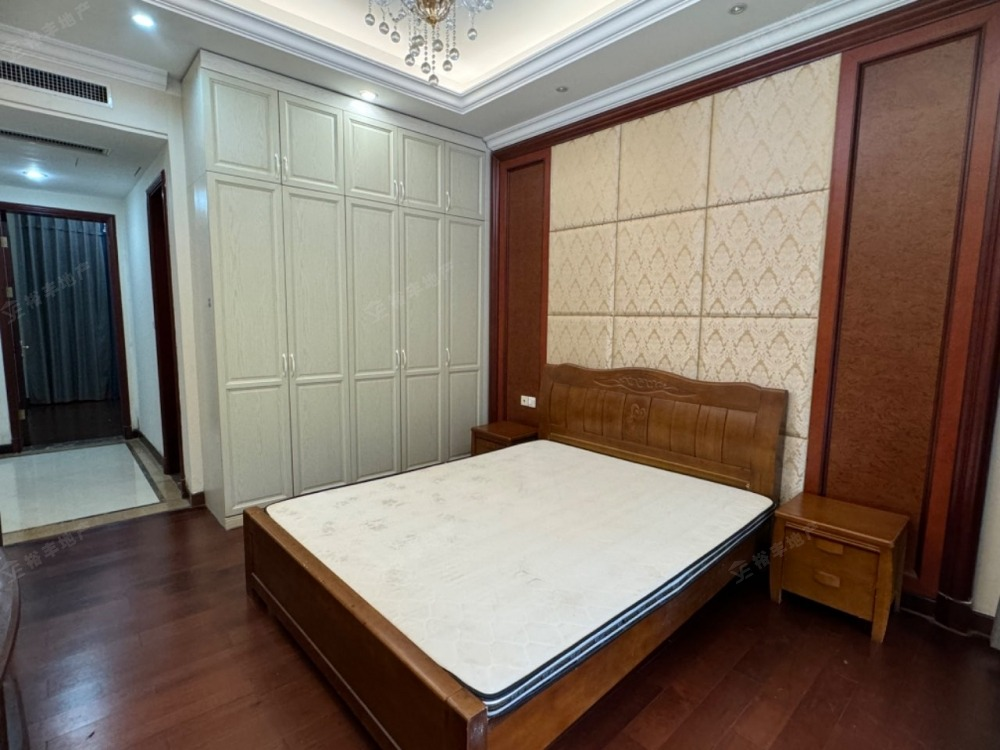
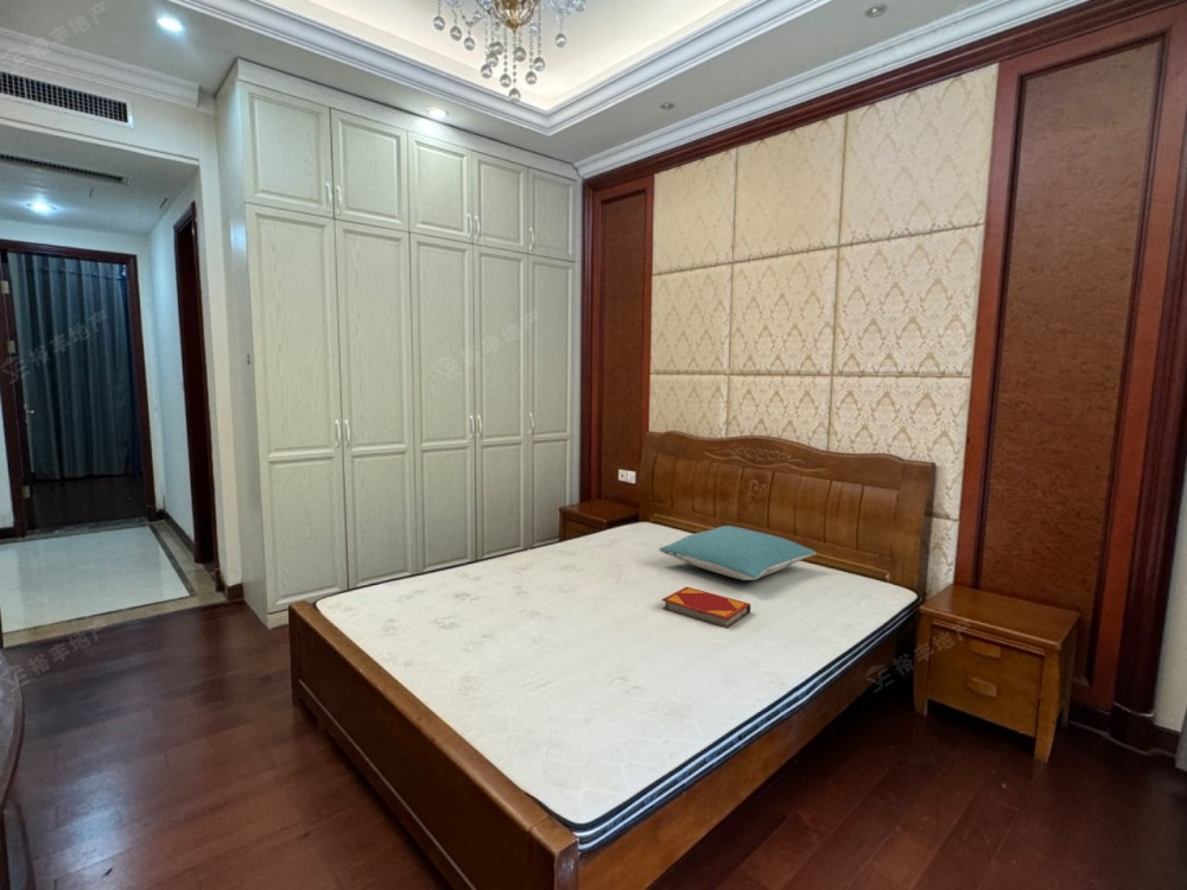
+ hardback book (705, 605)
+ pillow (737, 551)
